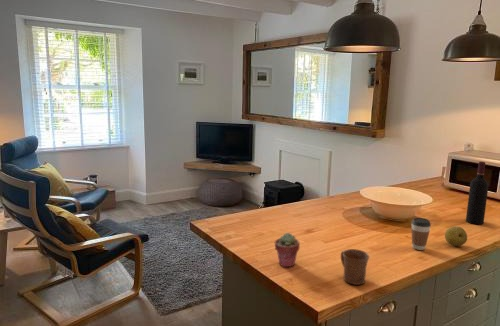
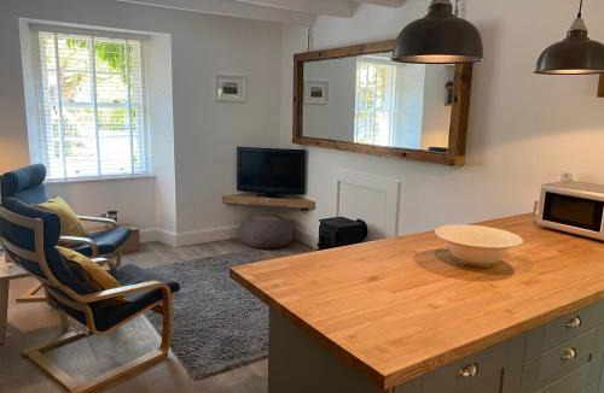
- fruit (455, 236)
- coffee cup (419, 234)
- potted succulent (287, 248)
- wine bottle (478, 192)
- mug (352, 265)
